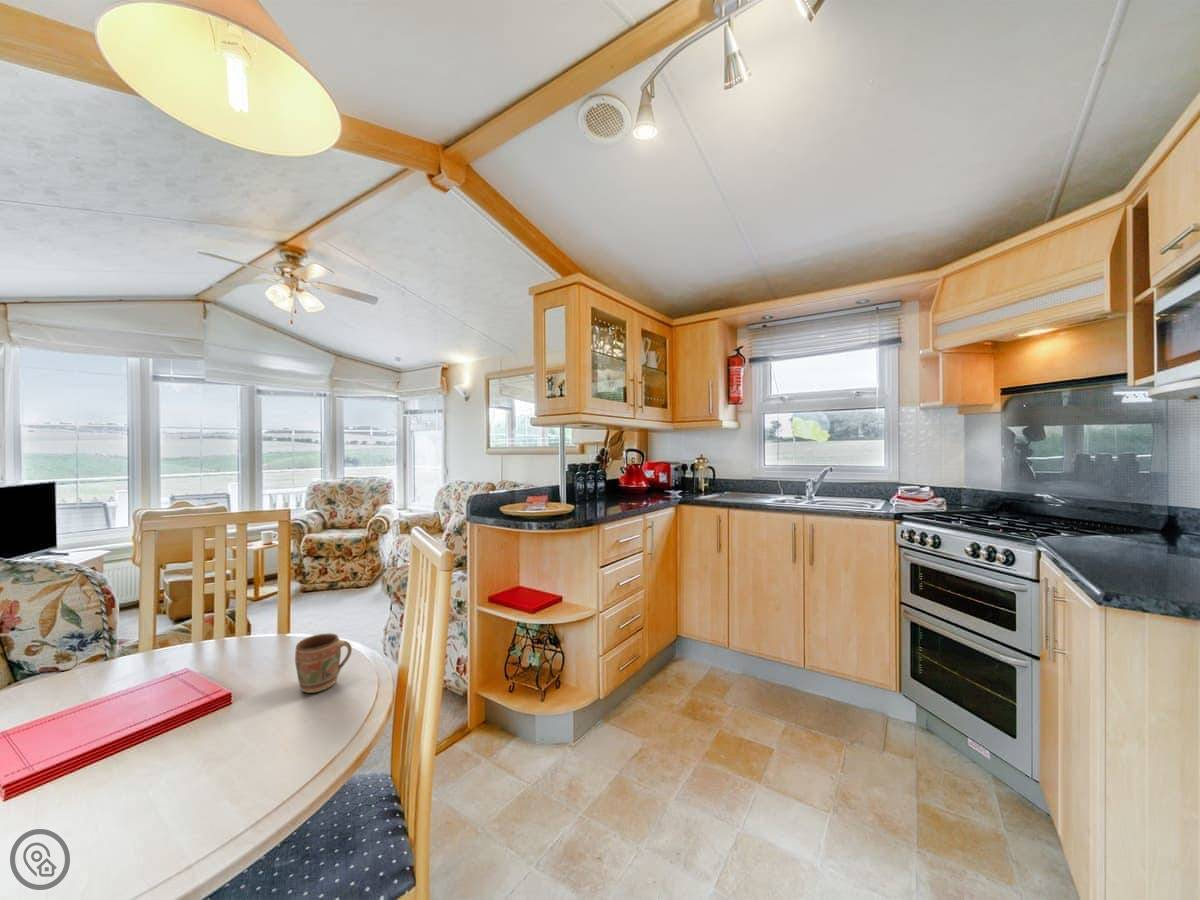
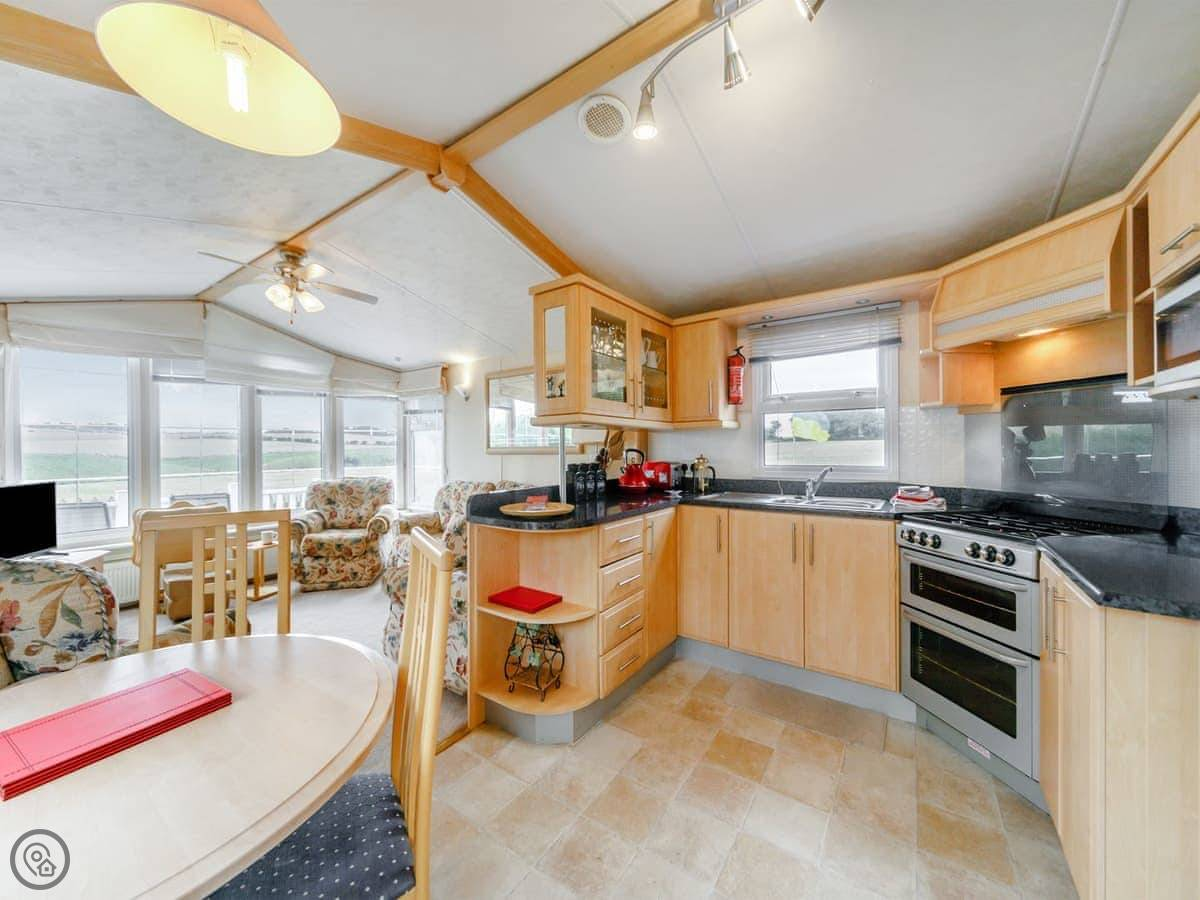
- mug (321, 663)
